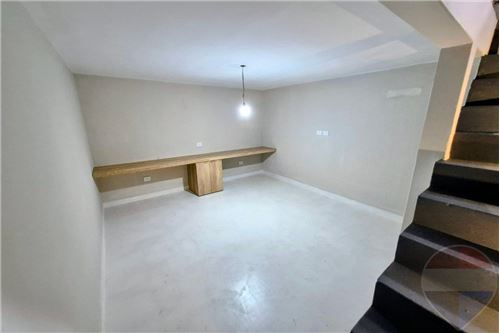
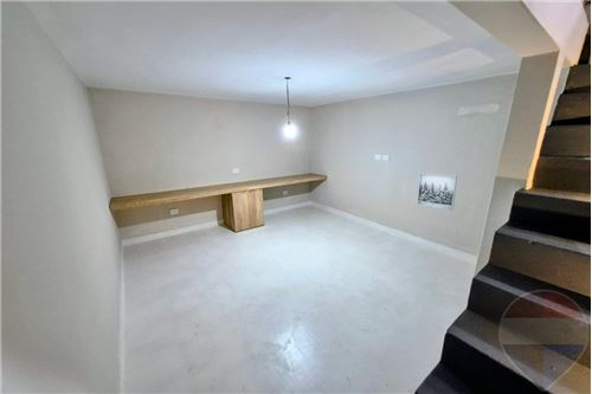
+ wall art (436, 190)
